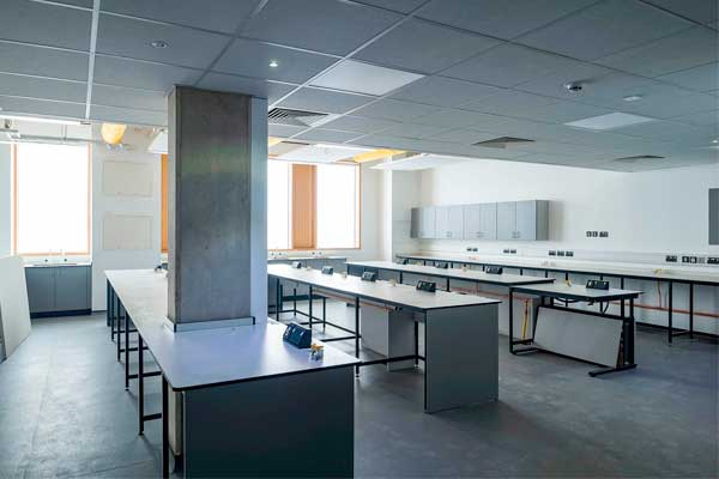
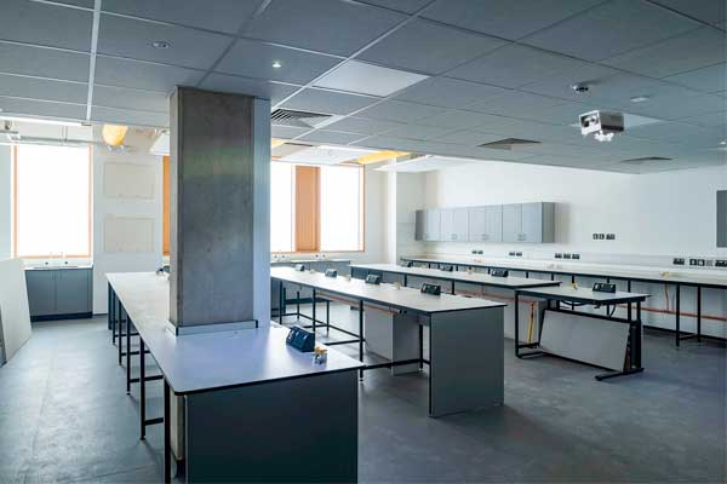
+ projector (601, 126)
